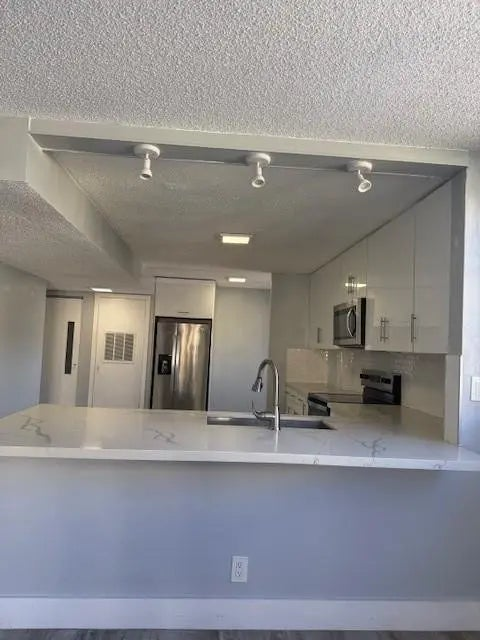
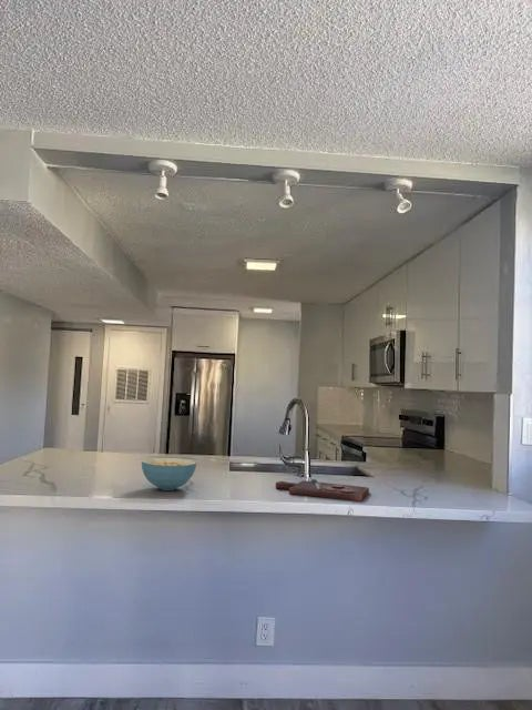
+ cutting board (325, 488)
+ cereal bowl (168, 475)
